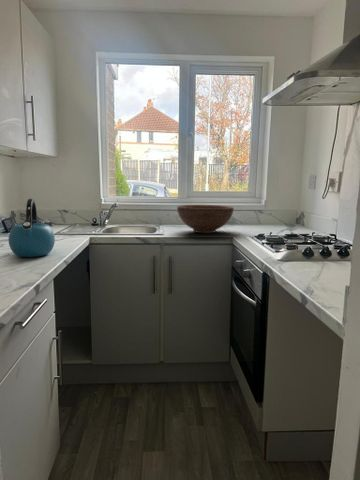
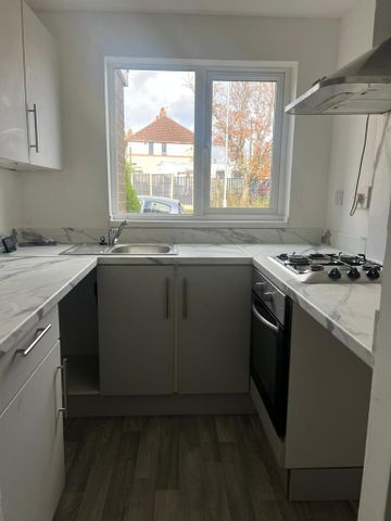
- kettle (31, 227)
- fruit bowl (204, 219)
